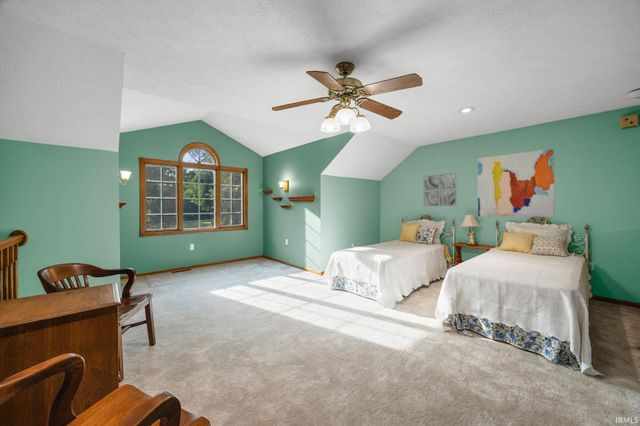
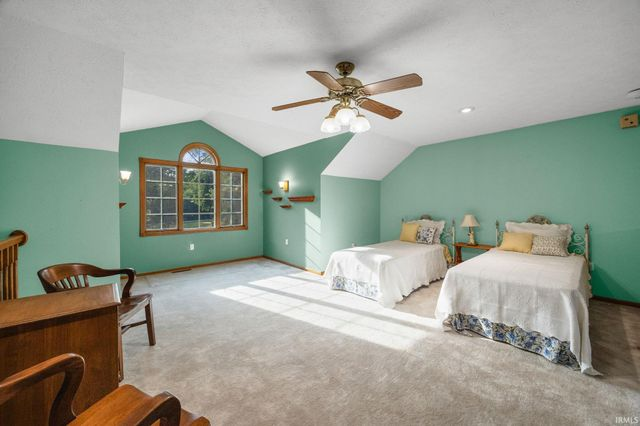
- wall art (438, 189)
- wall art (513, 185)
